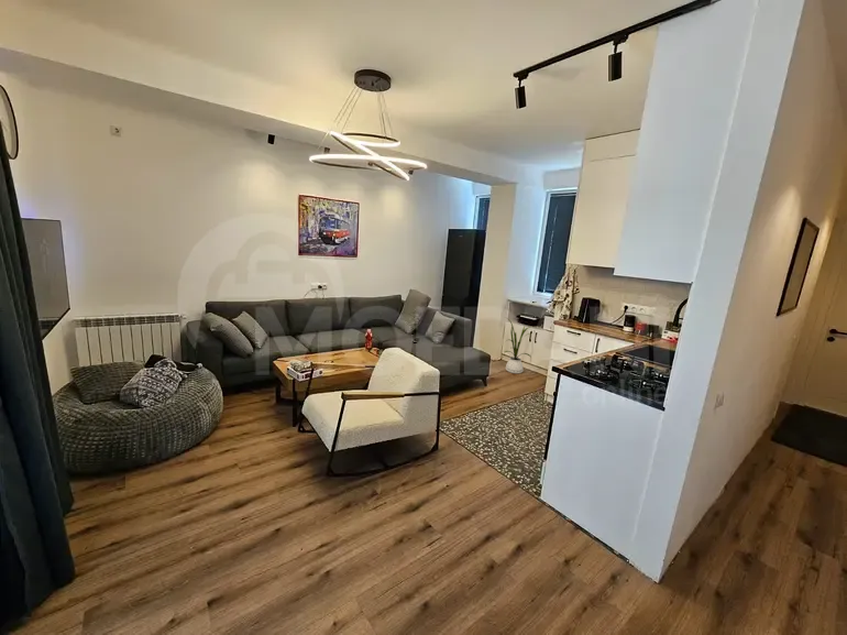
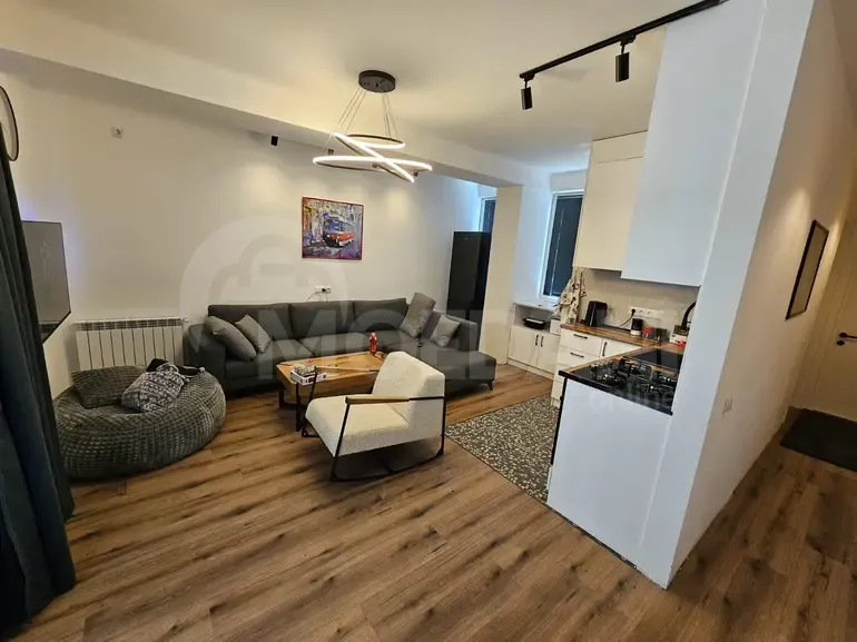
- house plant (515, 344)
